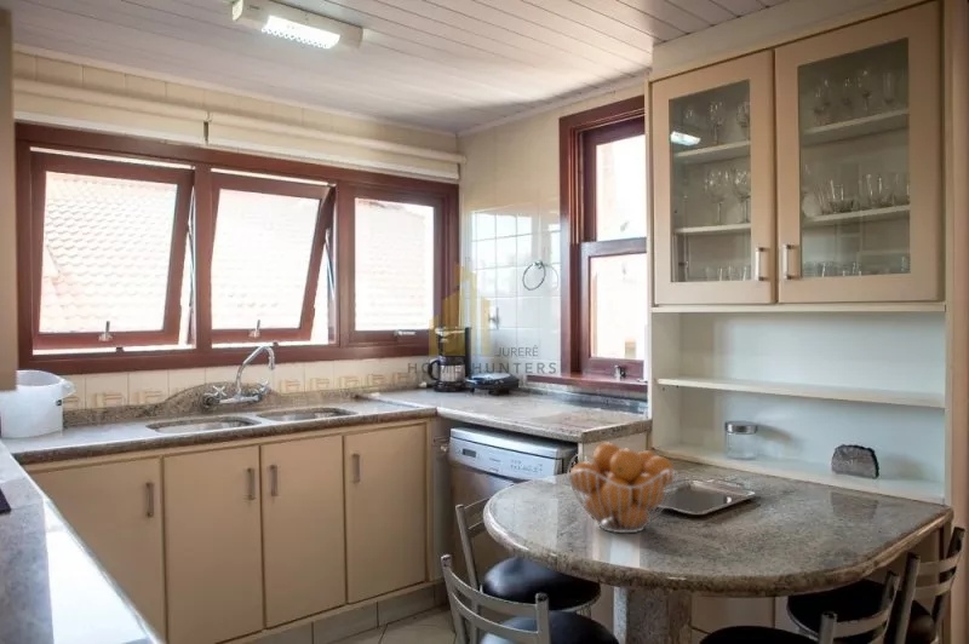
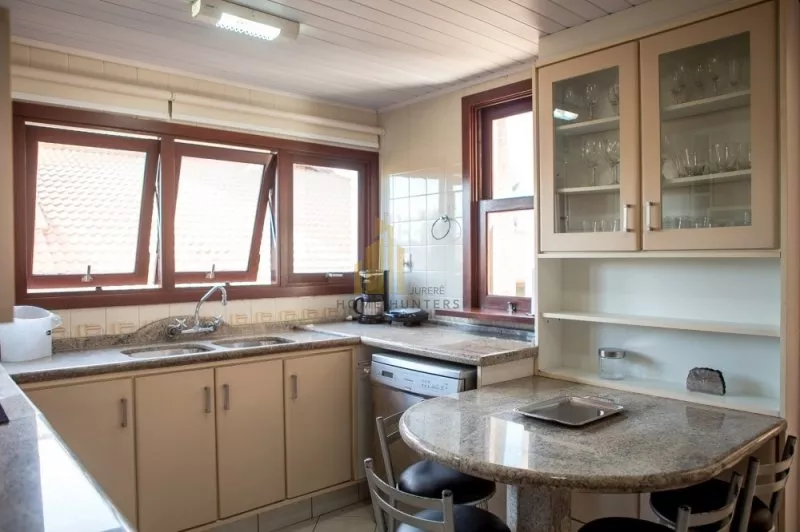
- fruit basket (621, 485)
